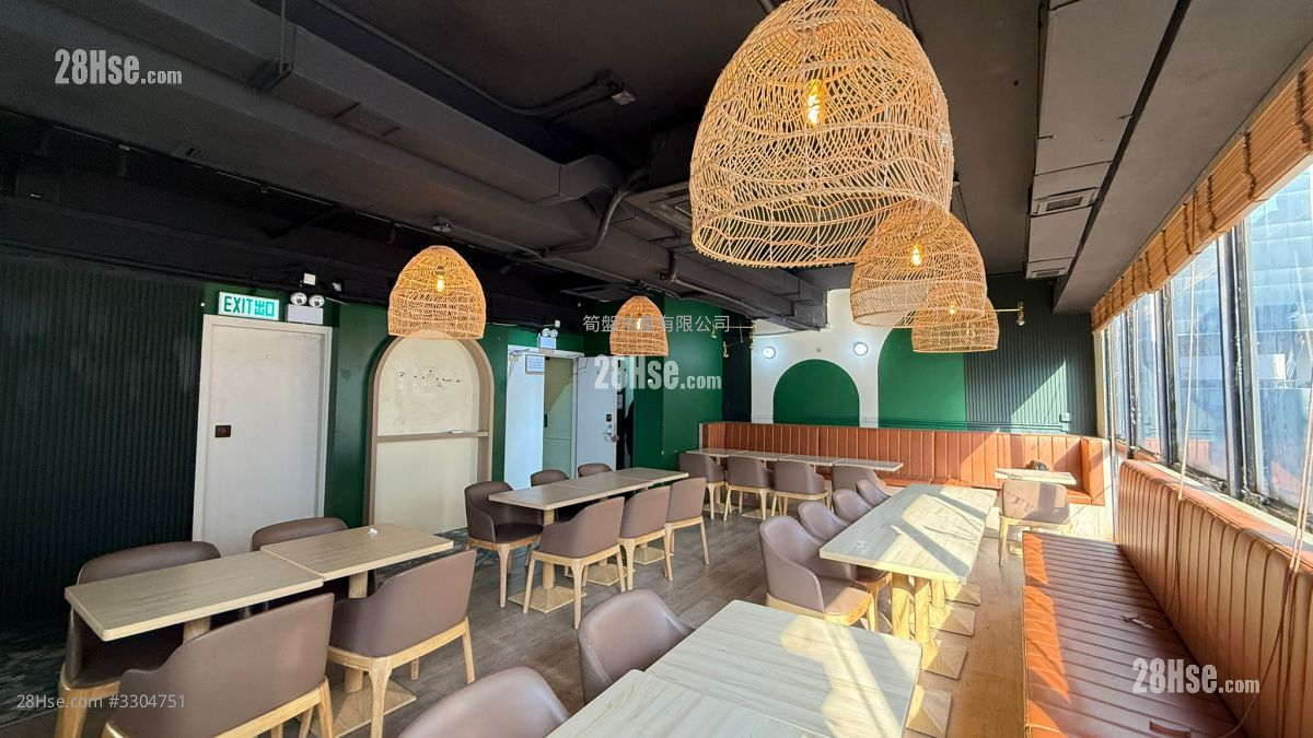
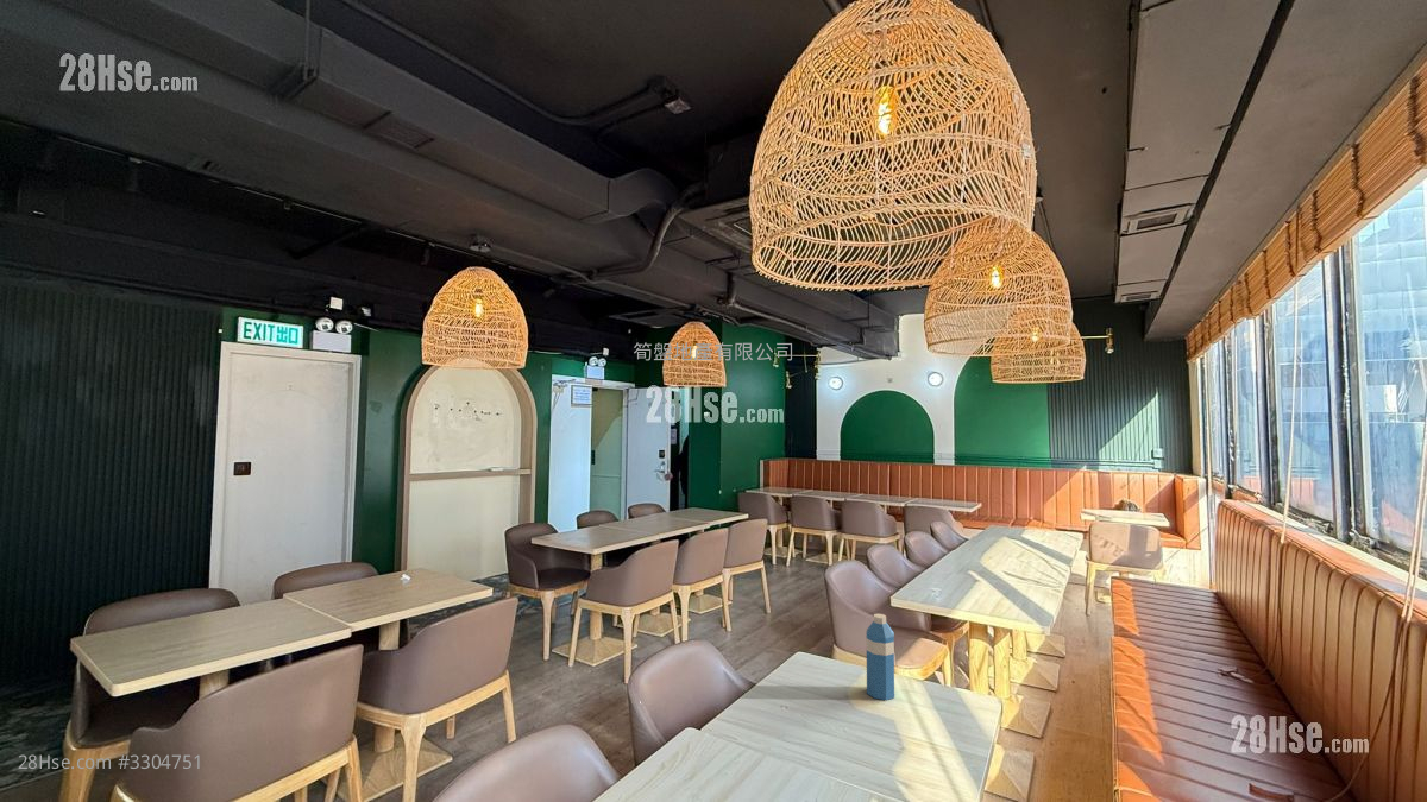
+ water bottle (880, 653)
